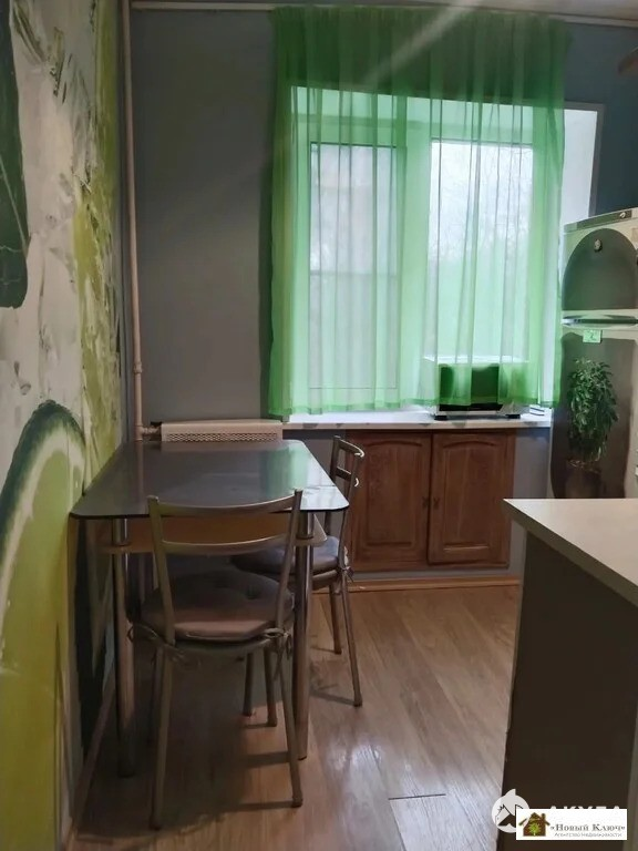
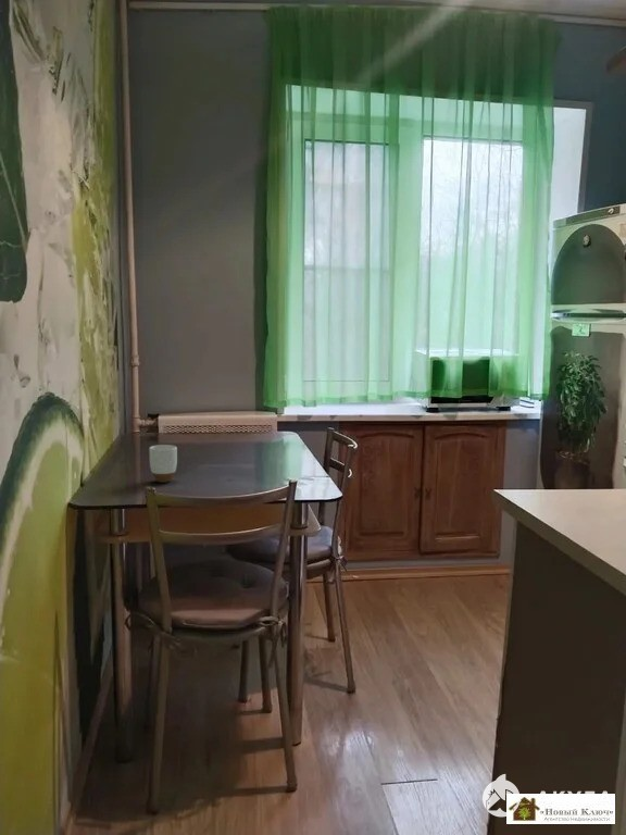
+ mug (164, 462)
